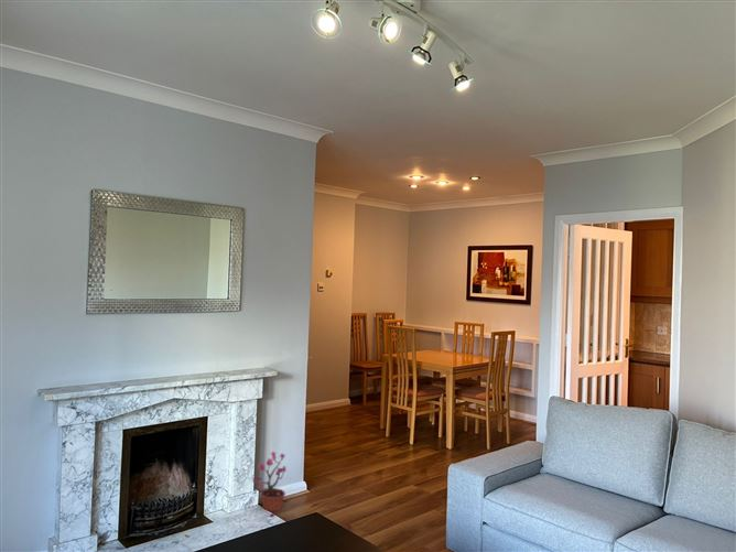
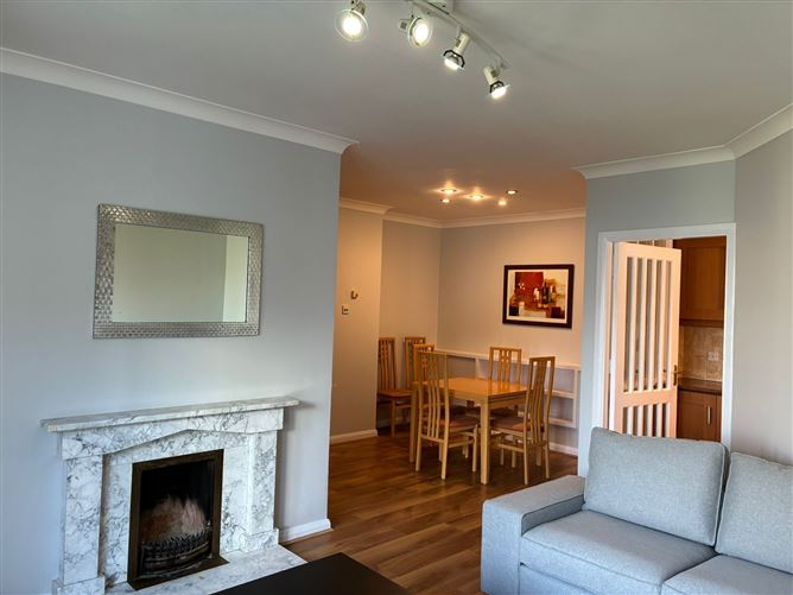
- potted plant (275, 481)
